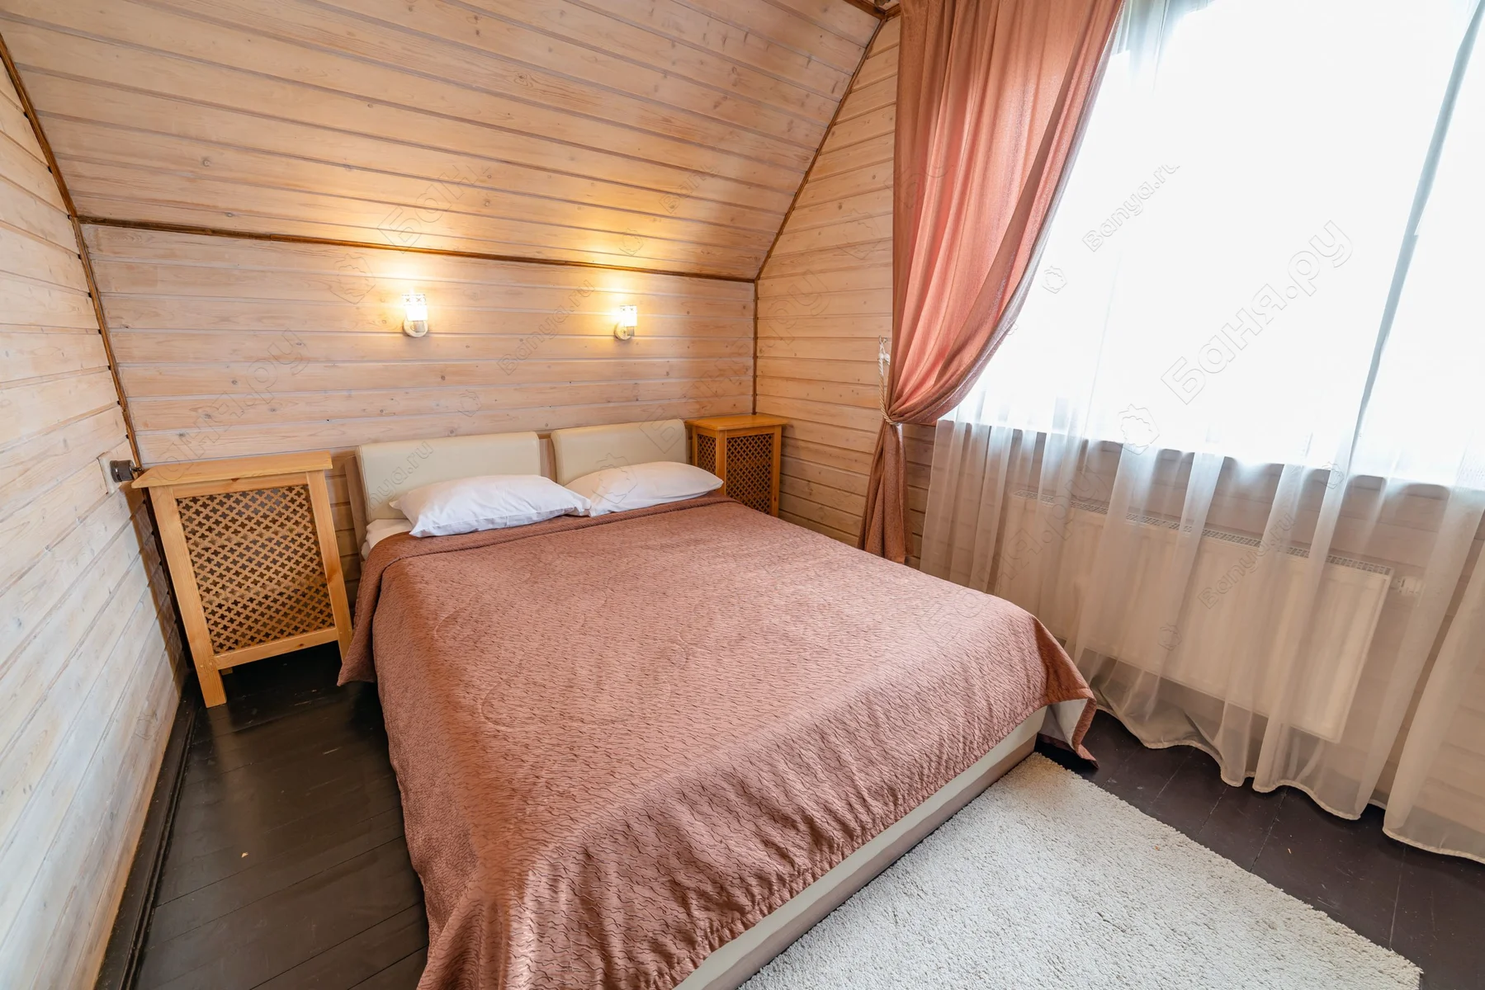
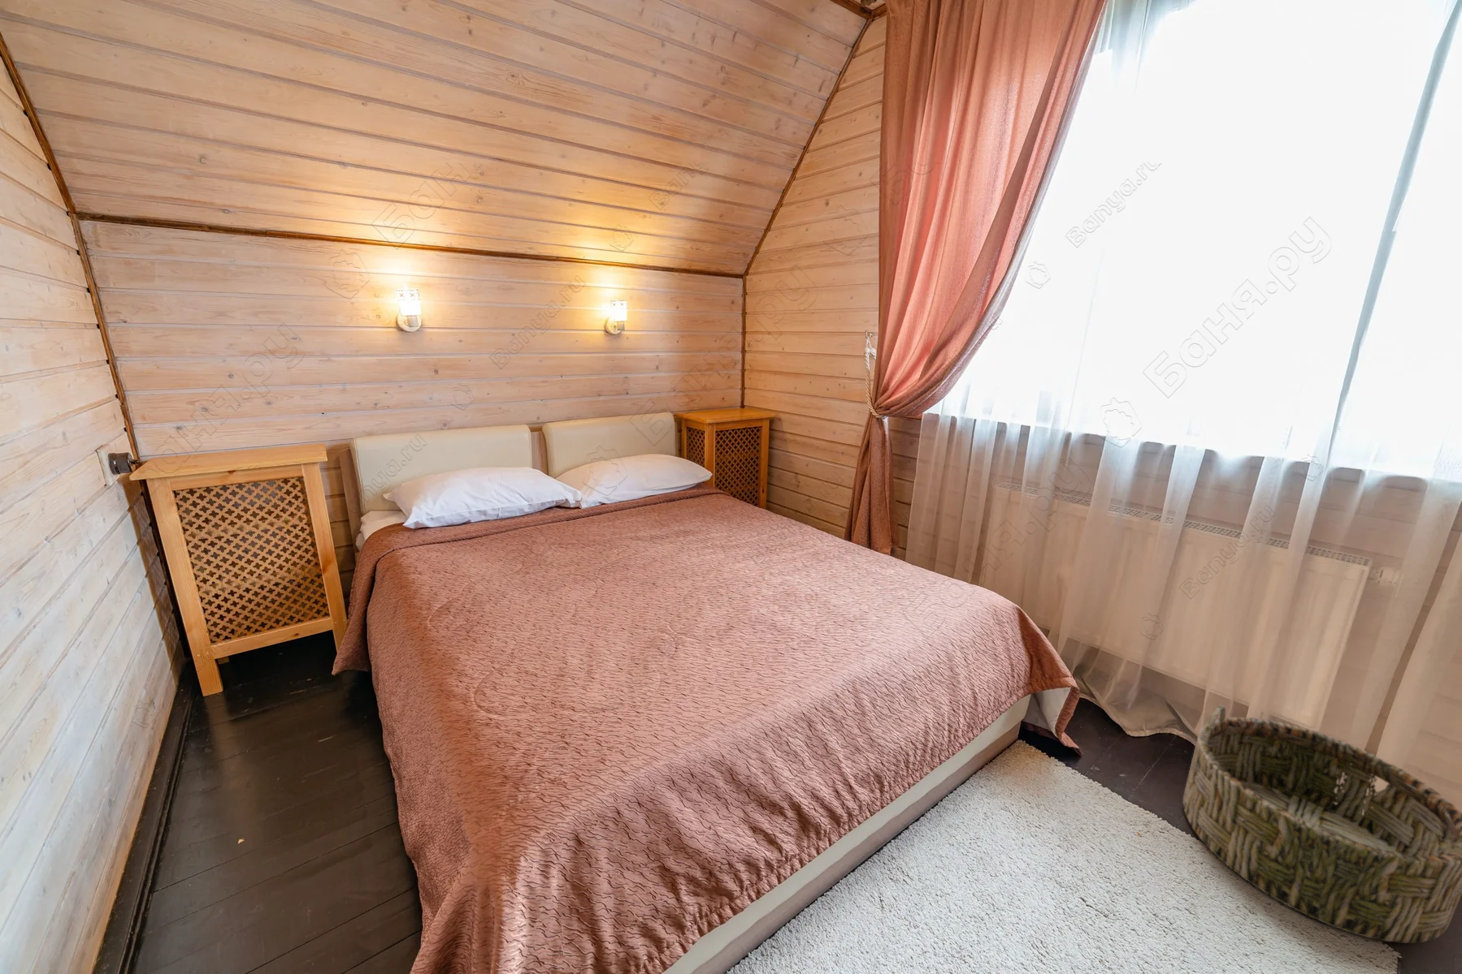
+ basket (1315, 802)
